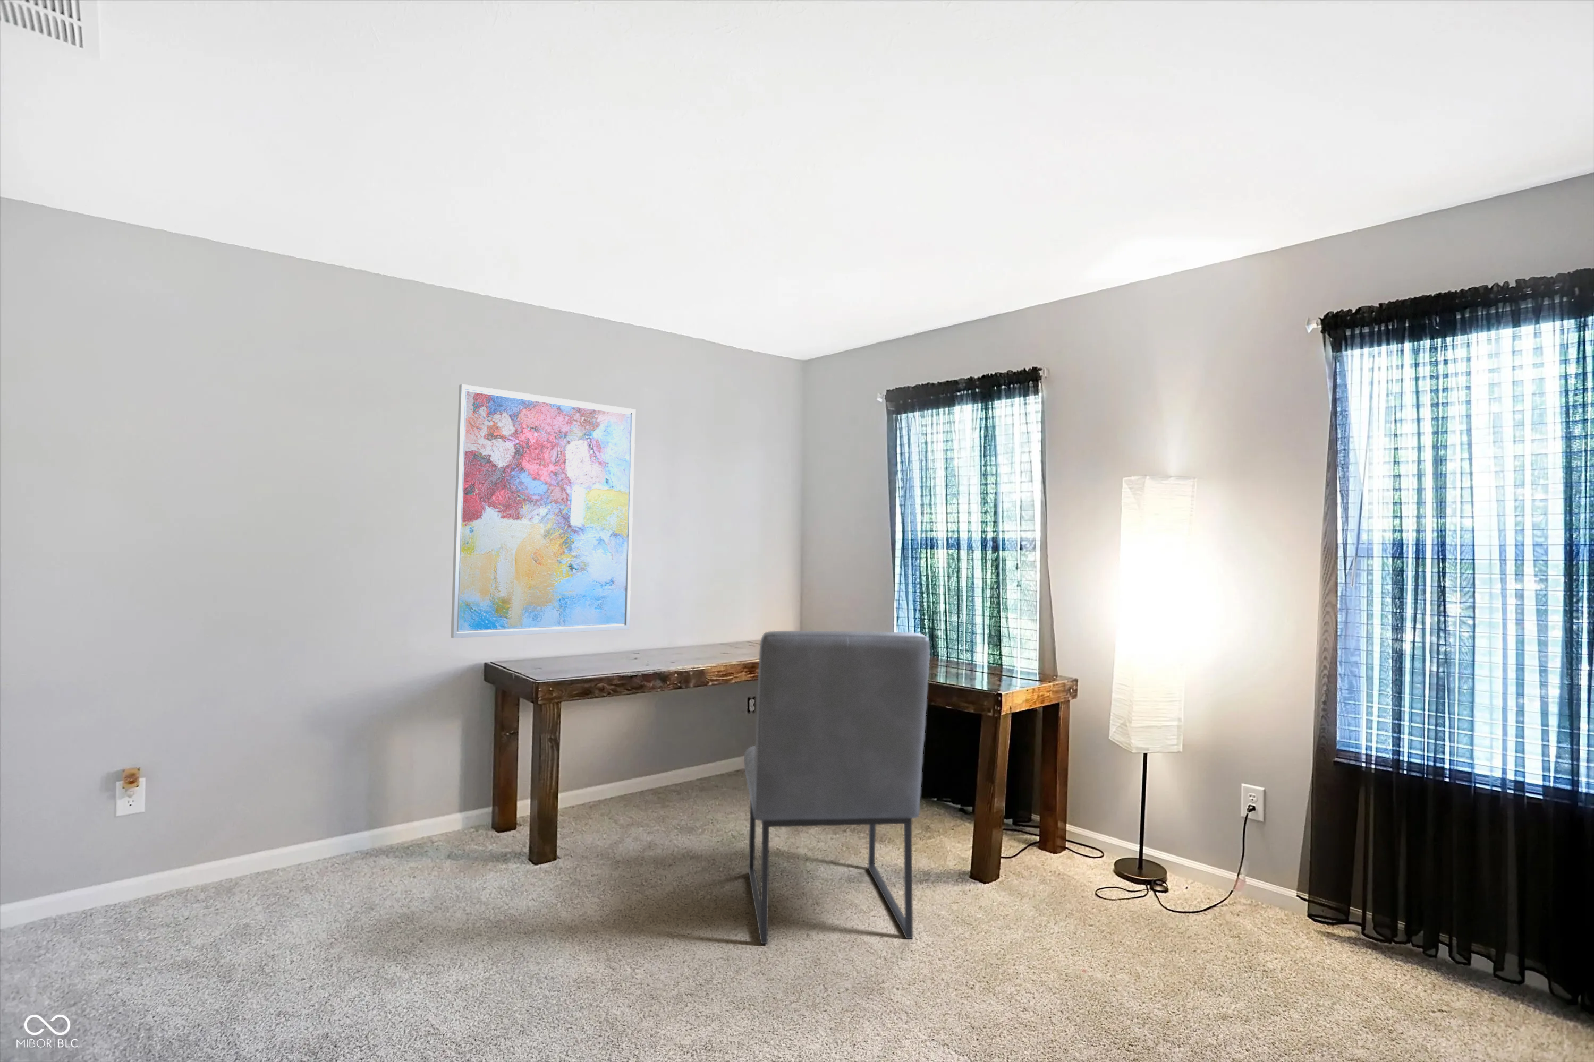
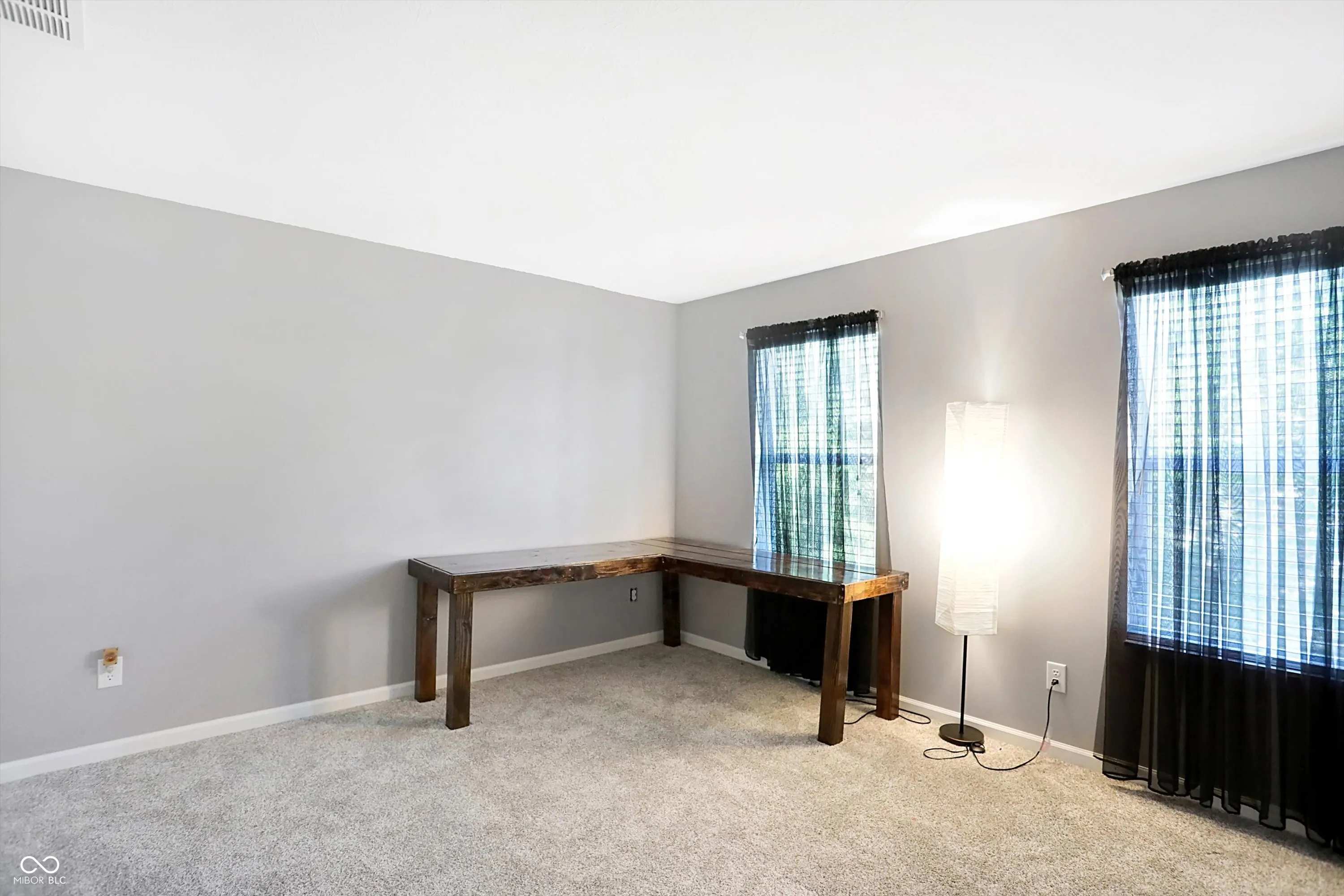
- chair (828, 763)
- wall art (549, 516)
